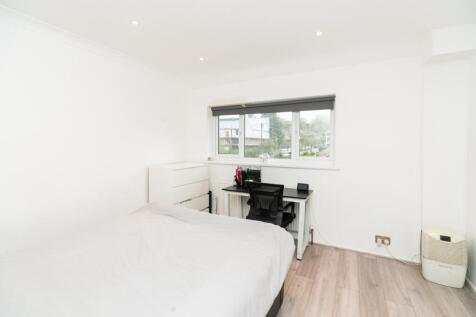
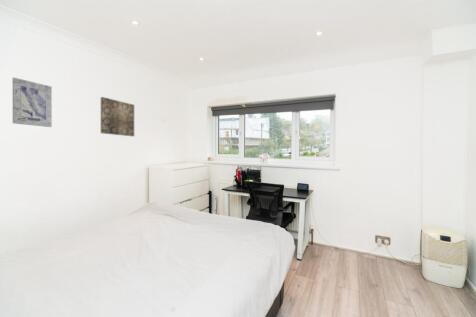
+ wall art (118, 118)
+ wall art (33, 103)
